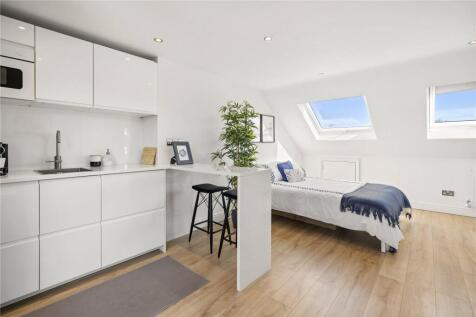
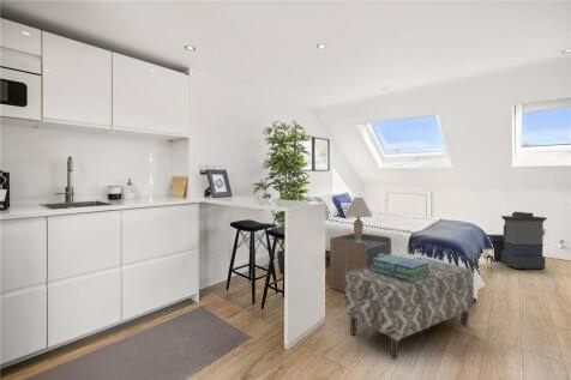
+ storage bin (512, 237)
+ bench (410, 300)
+ nightstand (361, 261)
+ table lamp (357, 219)
+ stack of books (399, 265)
